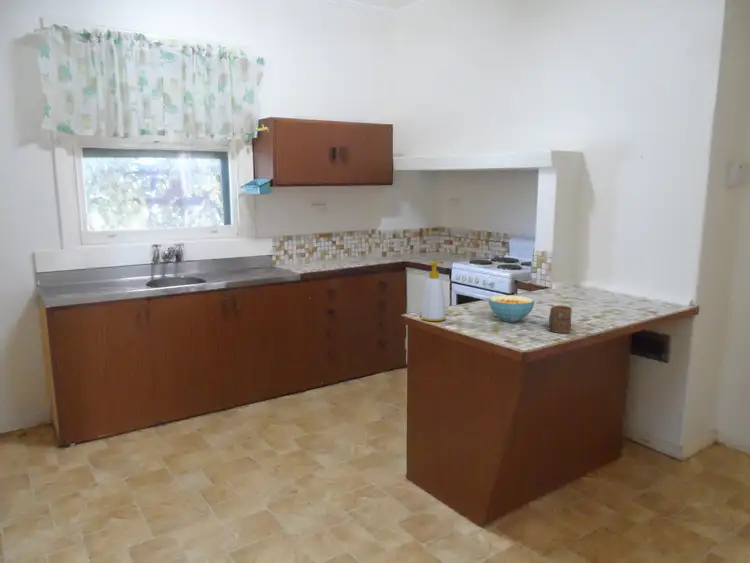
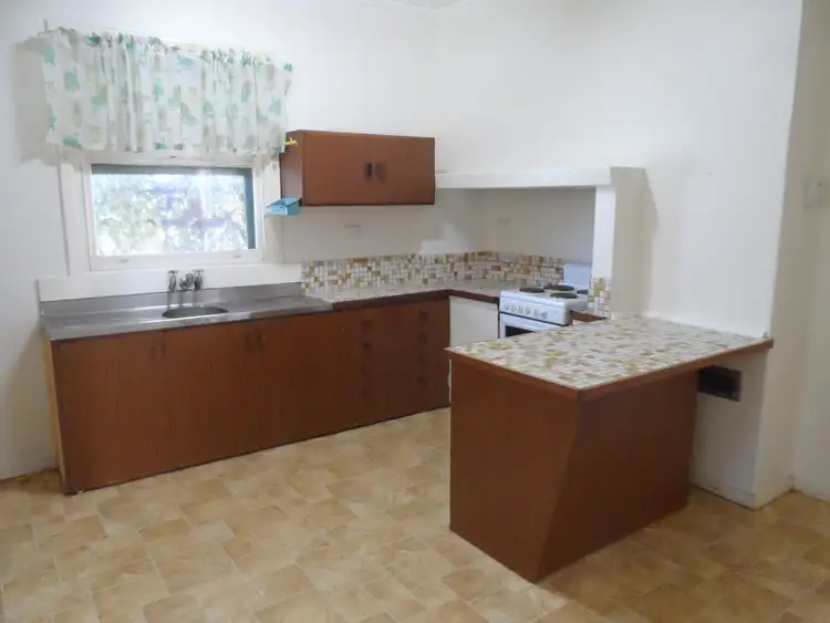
- cereal bowl (510, 310)
- soap bottle (434, 290)
- cup (560, 319)
